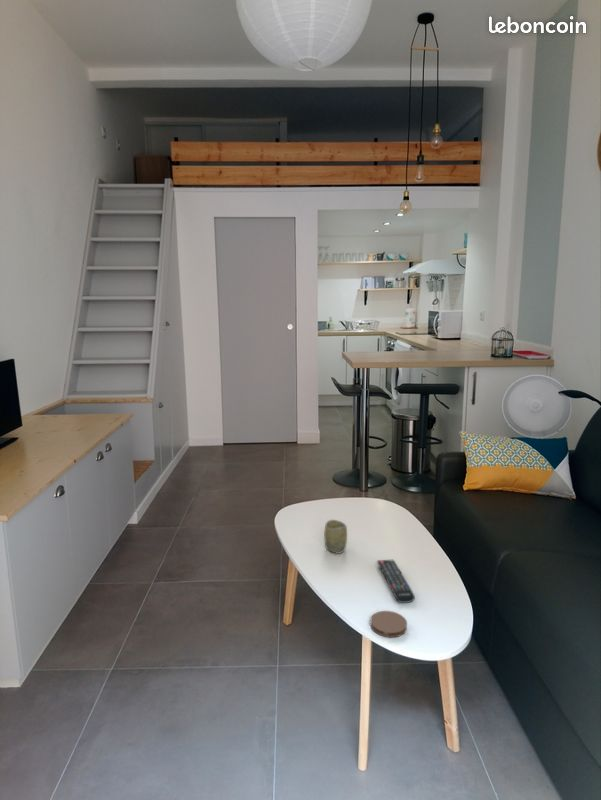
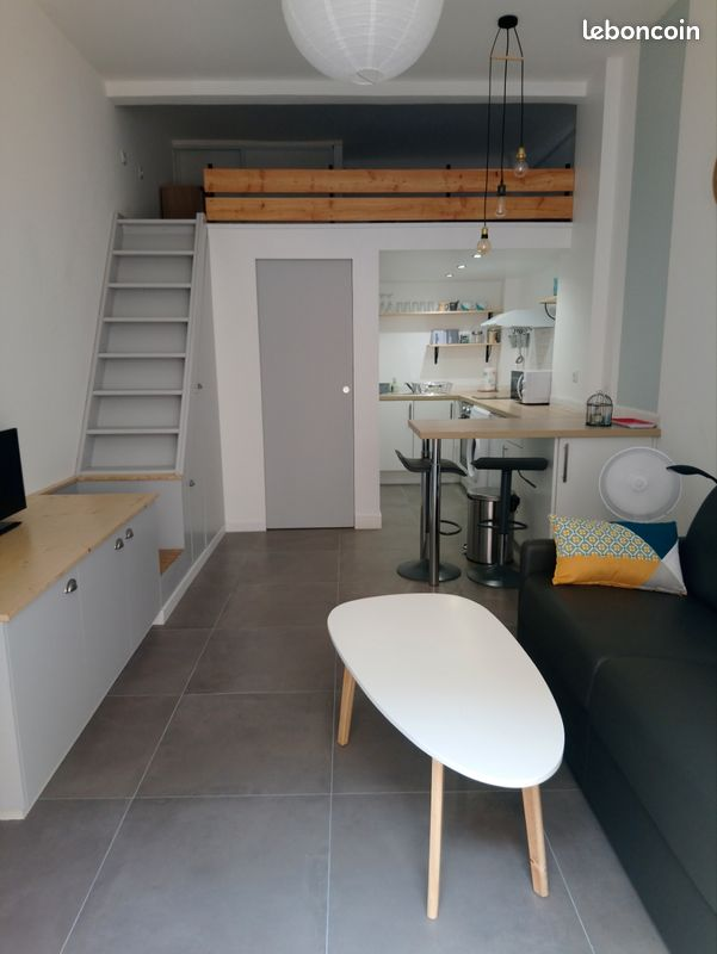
- coaster (388, 623)
- cup (335, 536)
- remote control (394, 579)
